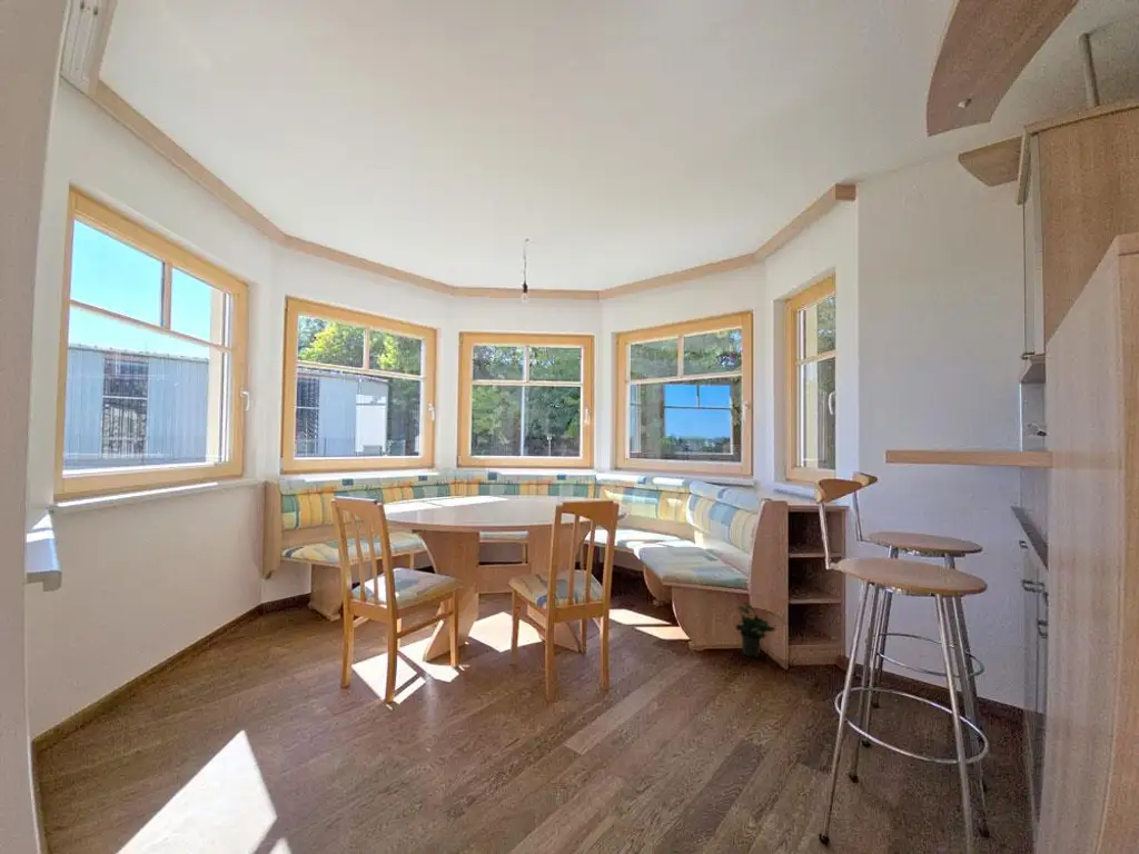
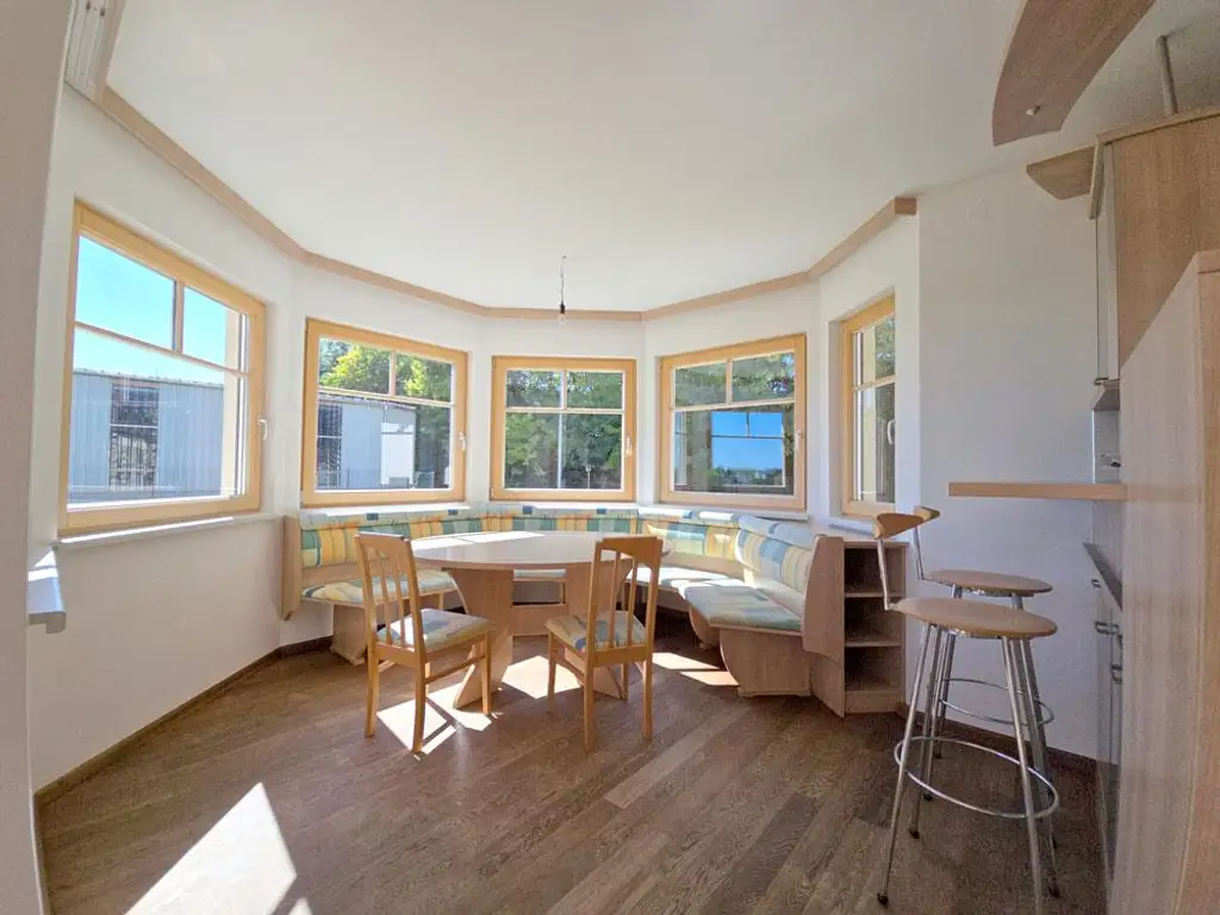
- potted plant (755, 629)
